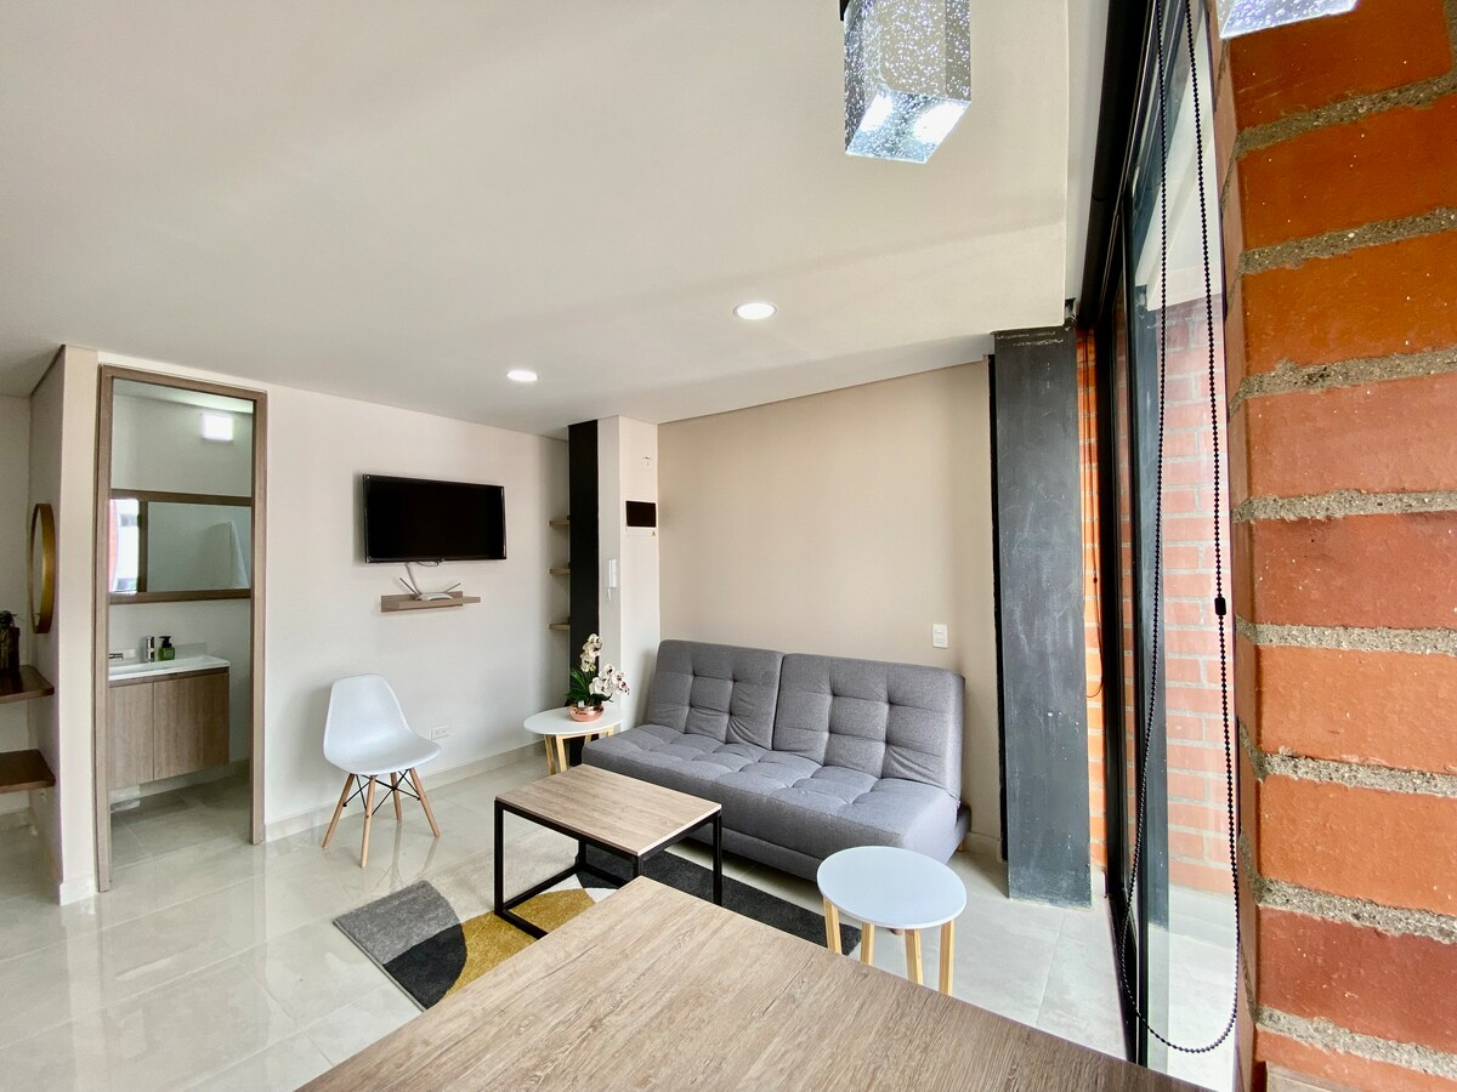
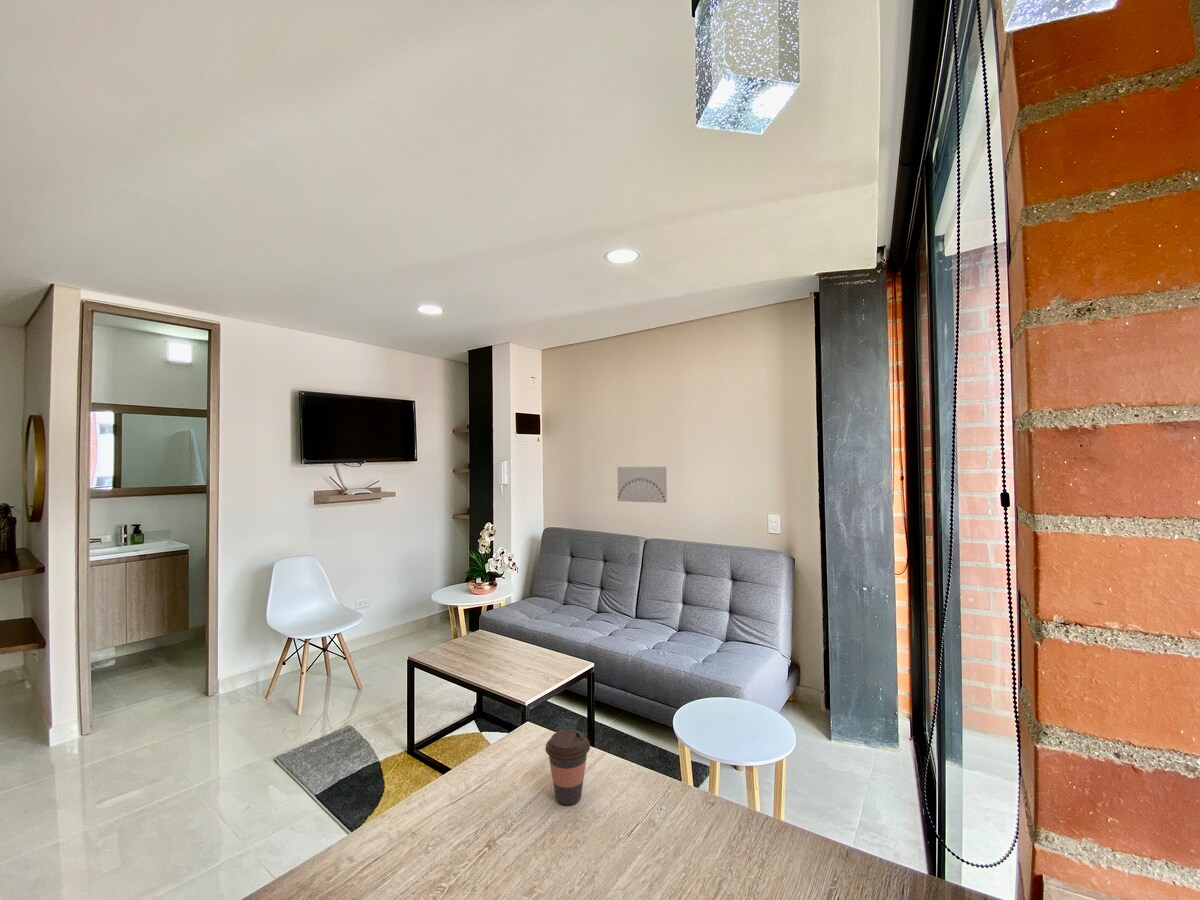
+ coffee cup (568, 767)
+ wall art (641, 484)
